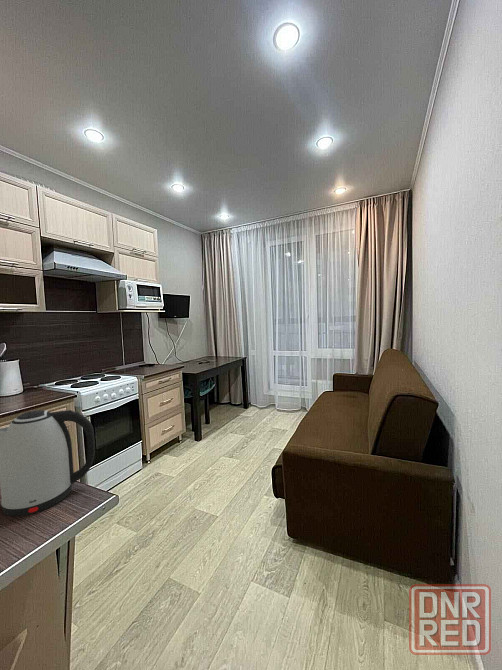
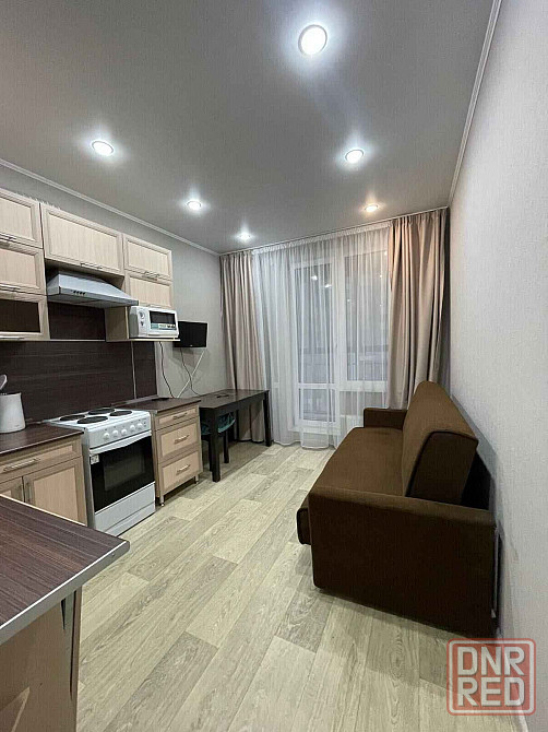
- kettle (49, 452)
